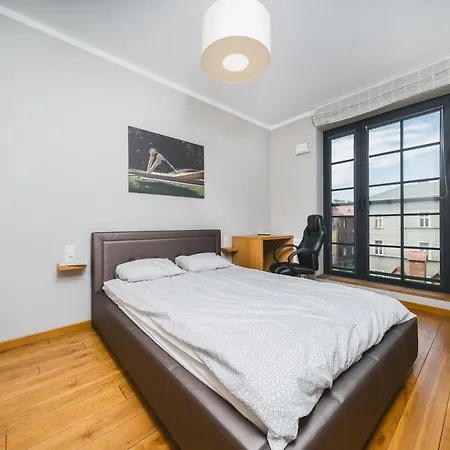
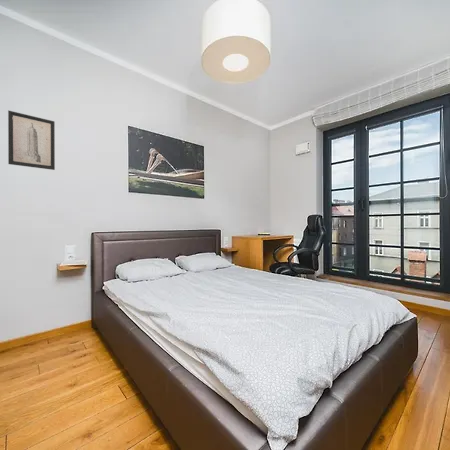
+ wall art (32, 141)
